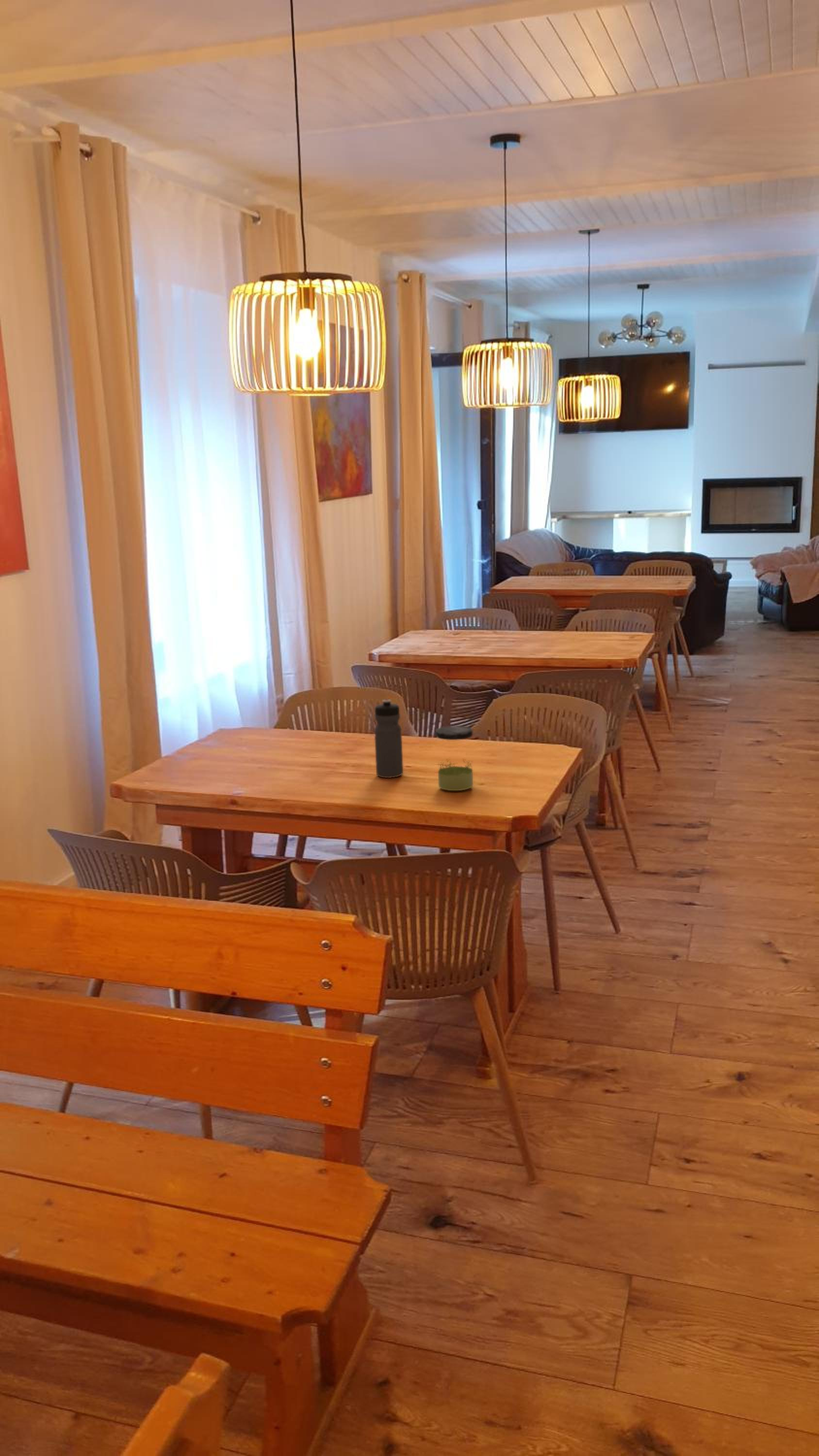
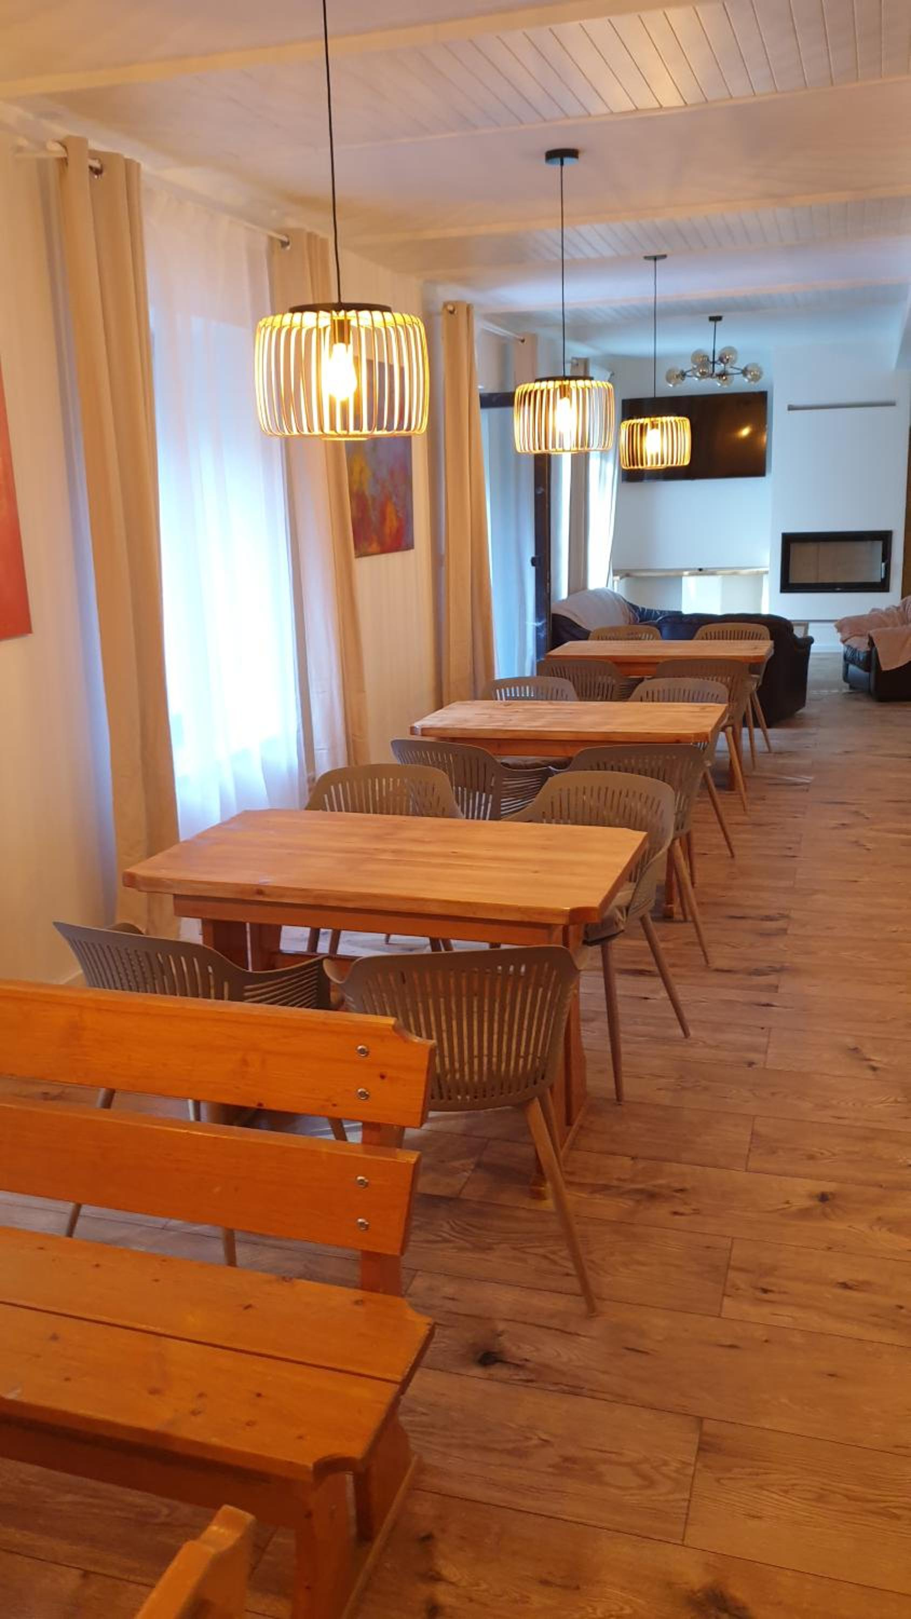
- water bottle (388, 737)
- jar (454, 762)
